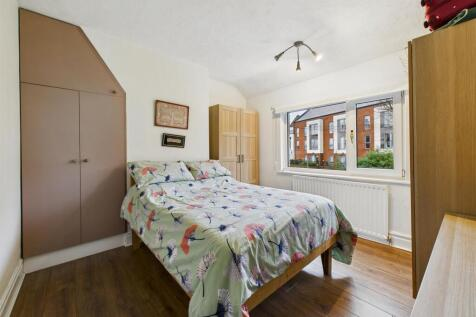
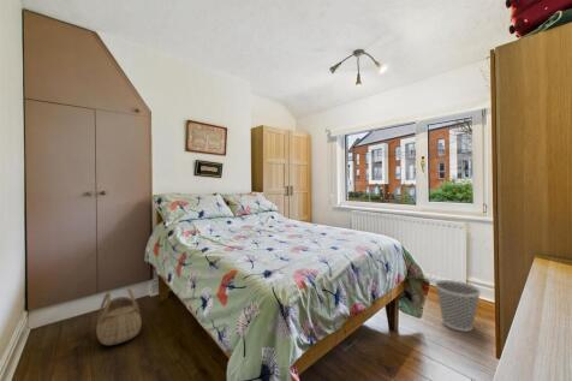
+ wastebasket (457, 305)
+ basket (119, 312)
